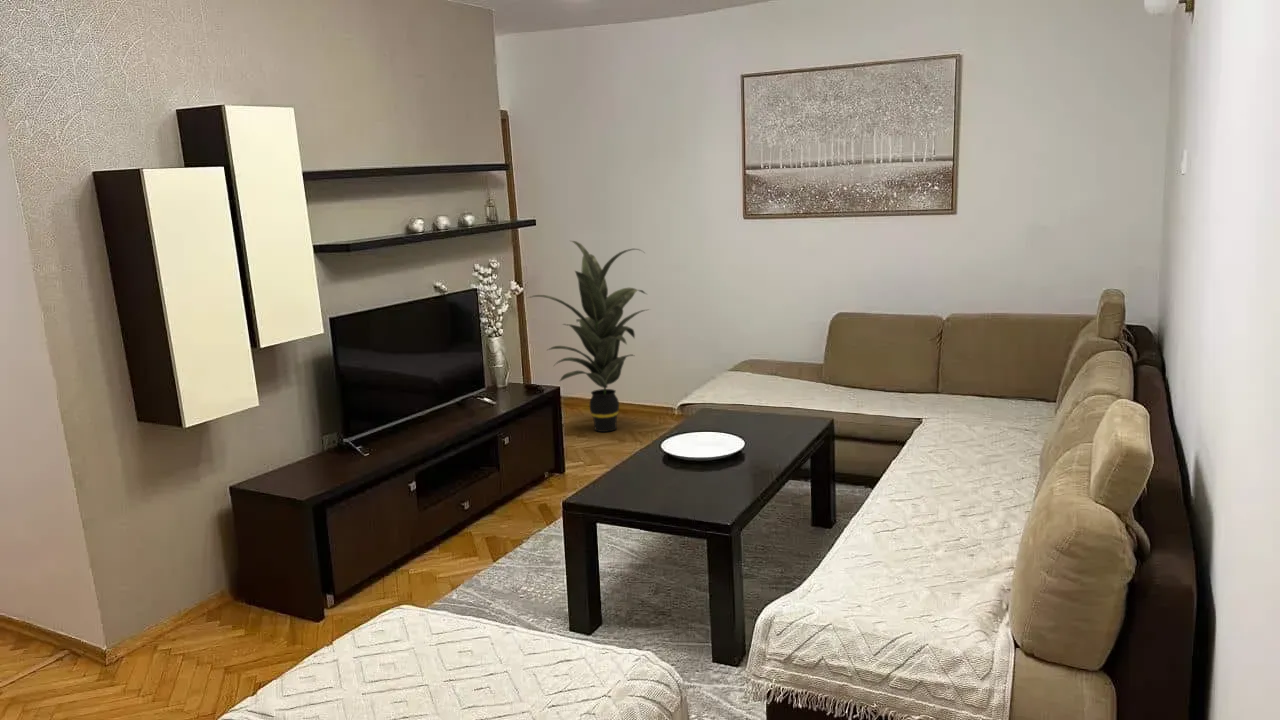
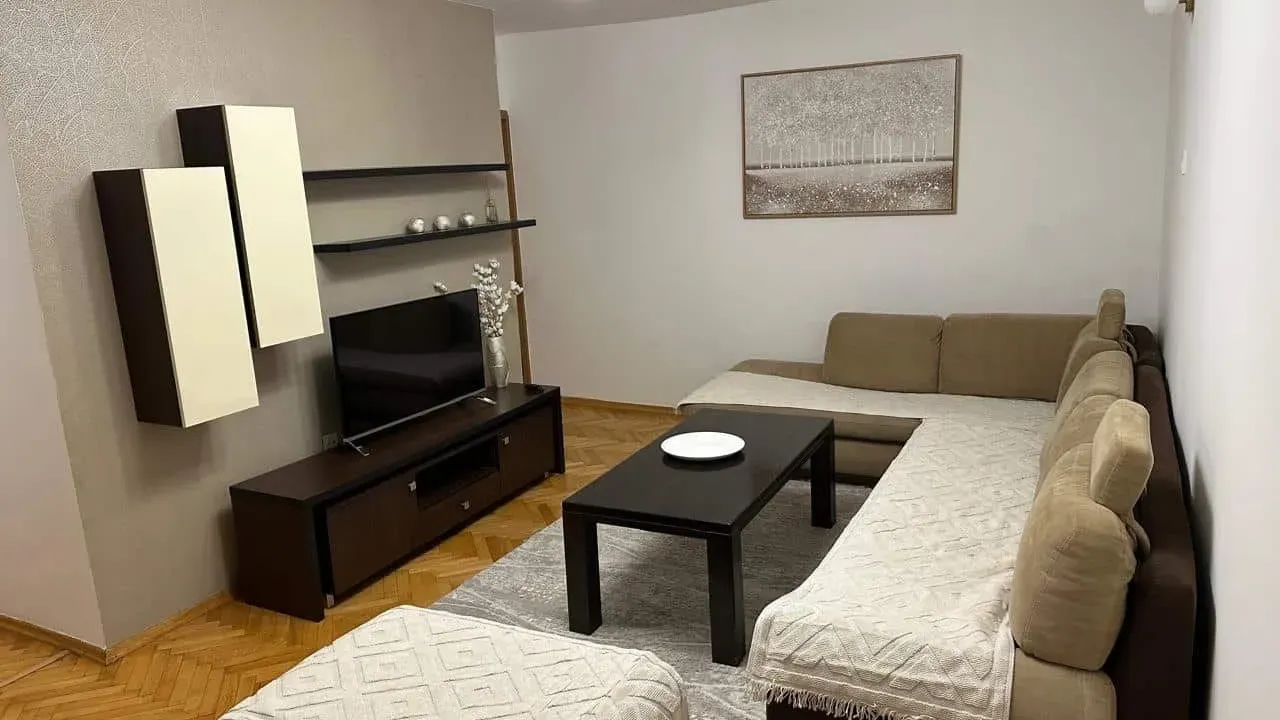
- indoor plant (596, 335)
